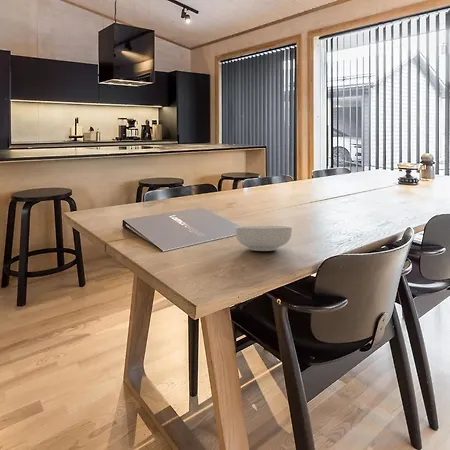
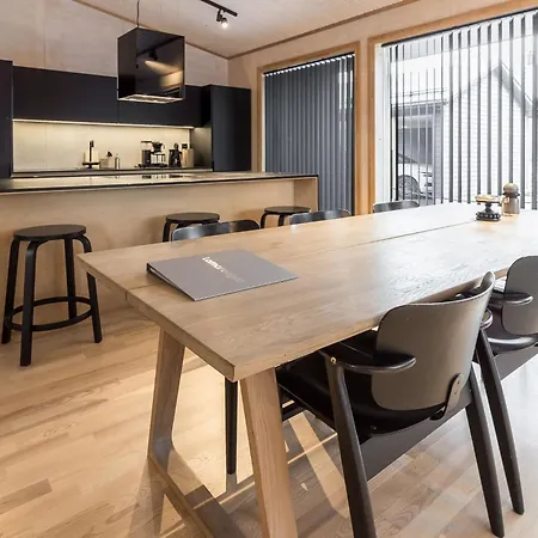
- cereal bowl (263, 238)
